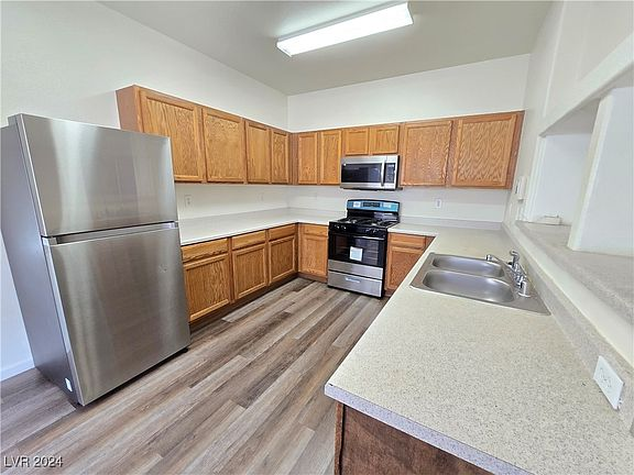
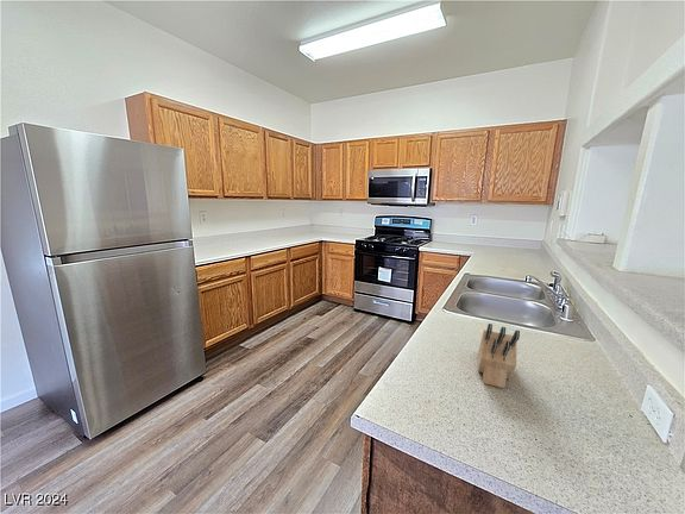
+ knife block (497, 345)
